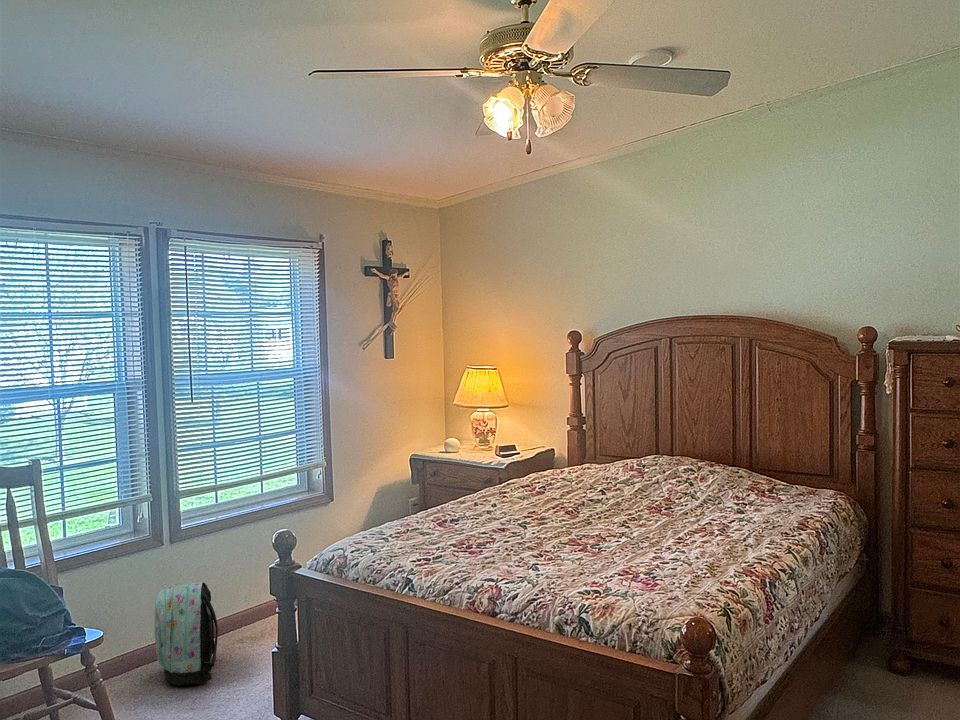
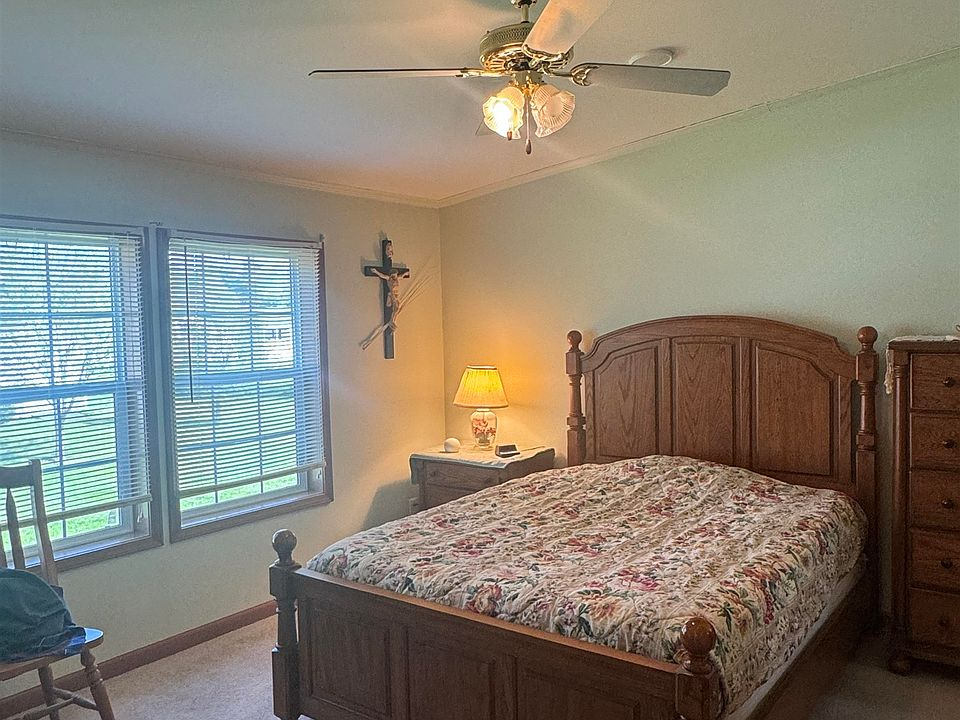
- backpack (185, 629)
